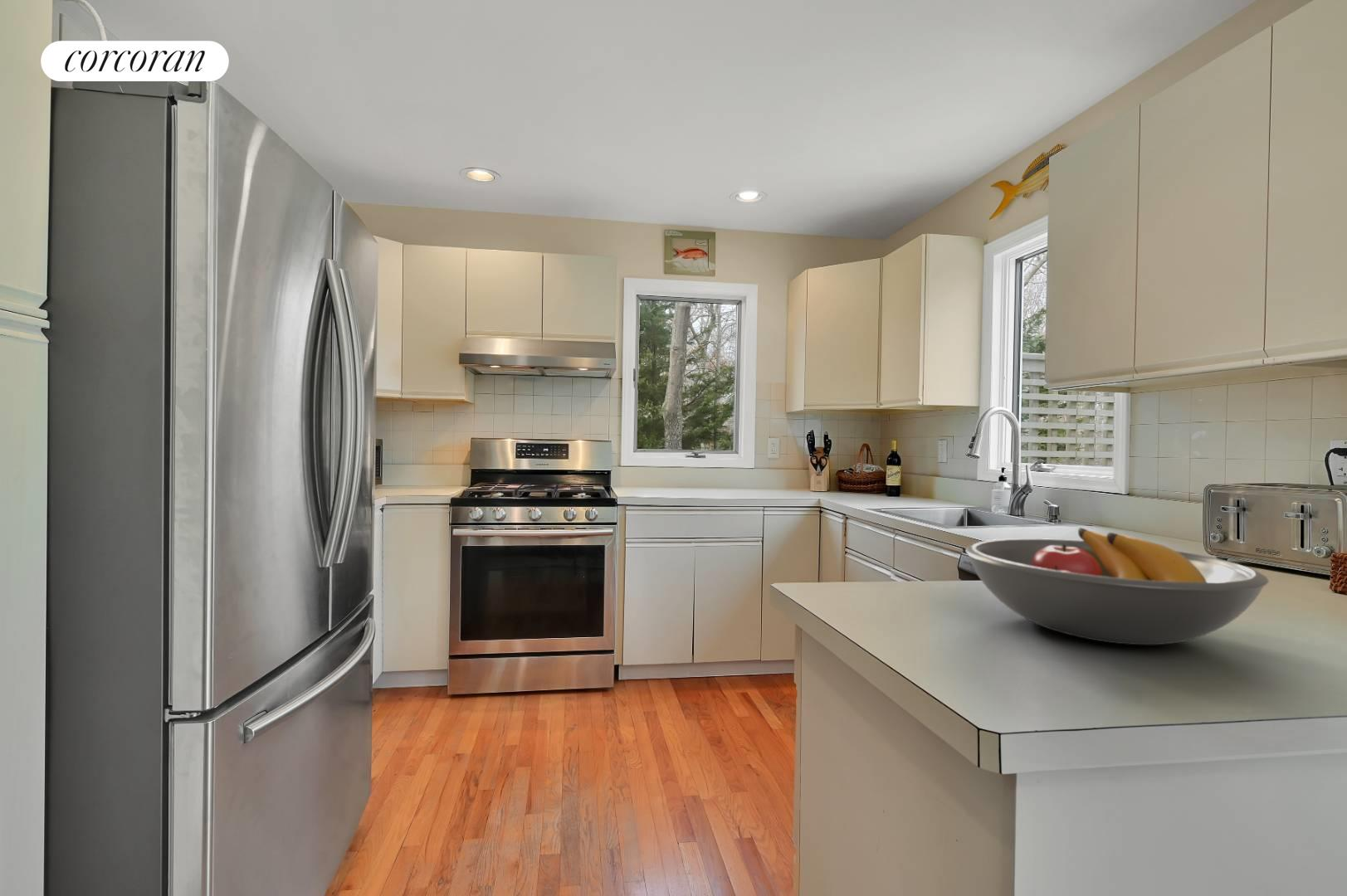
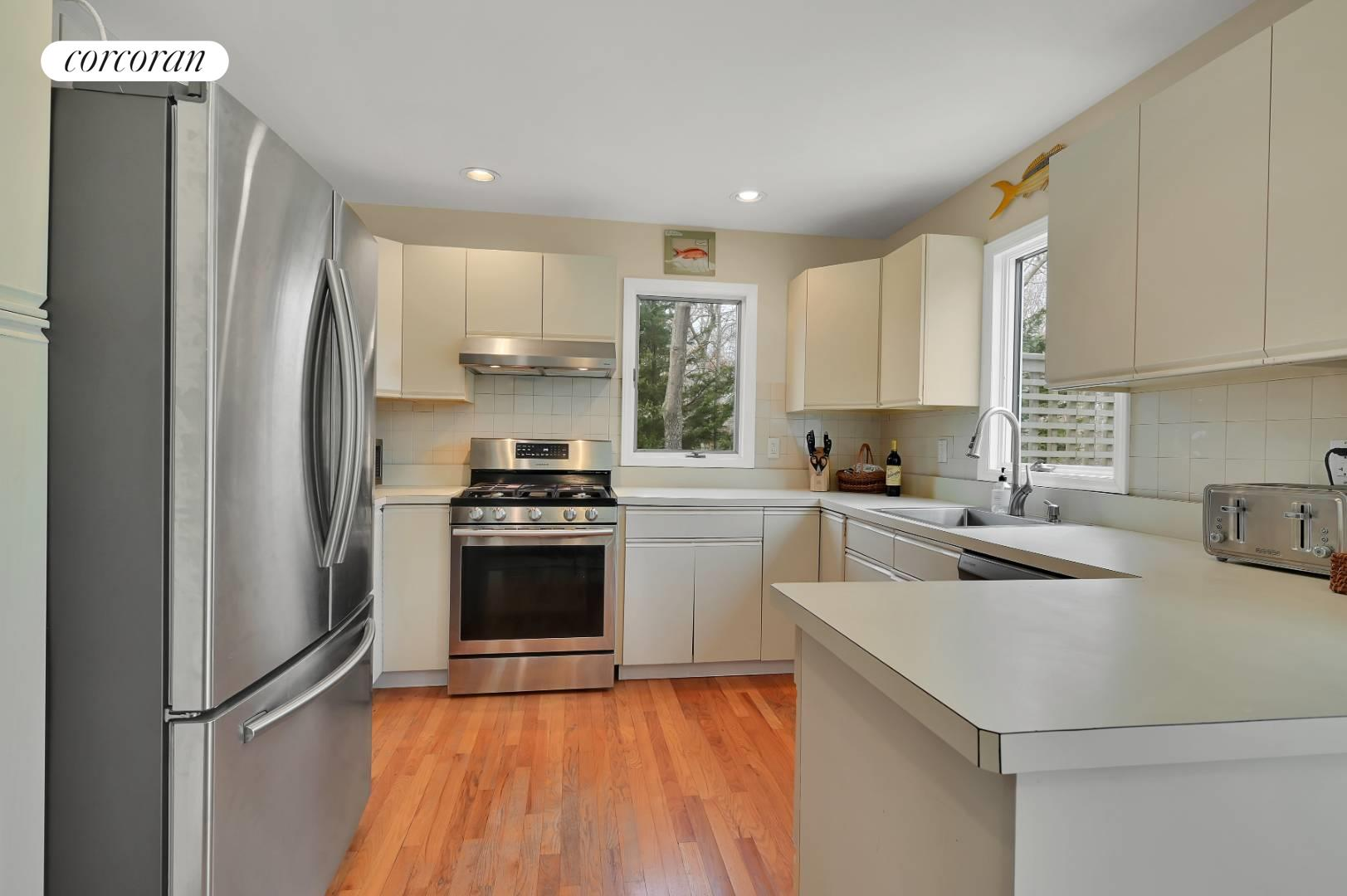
- fruit bowl (1099, 583)
